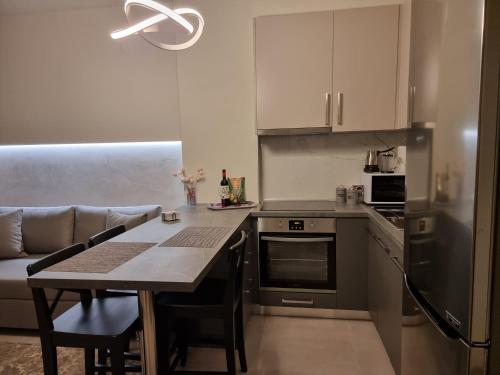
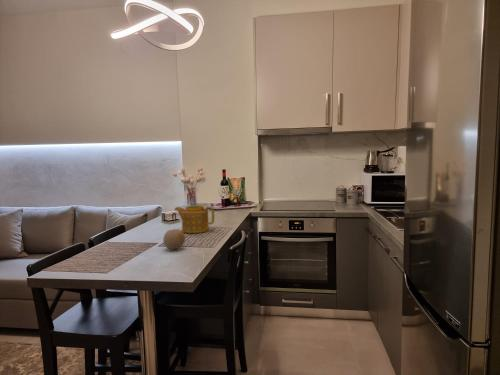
+ teapot (194, 218)
+ fruit (174, 239)
